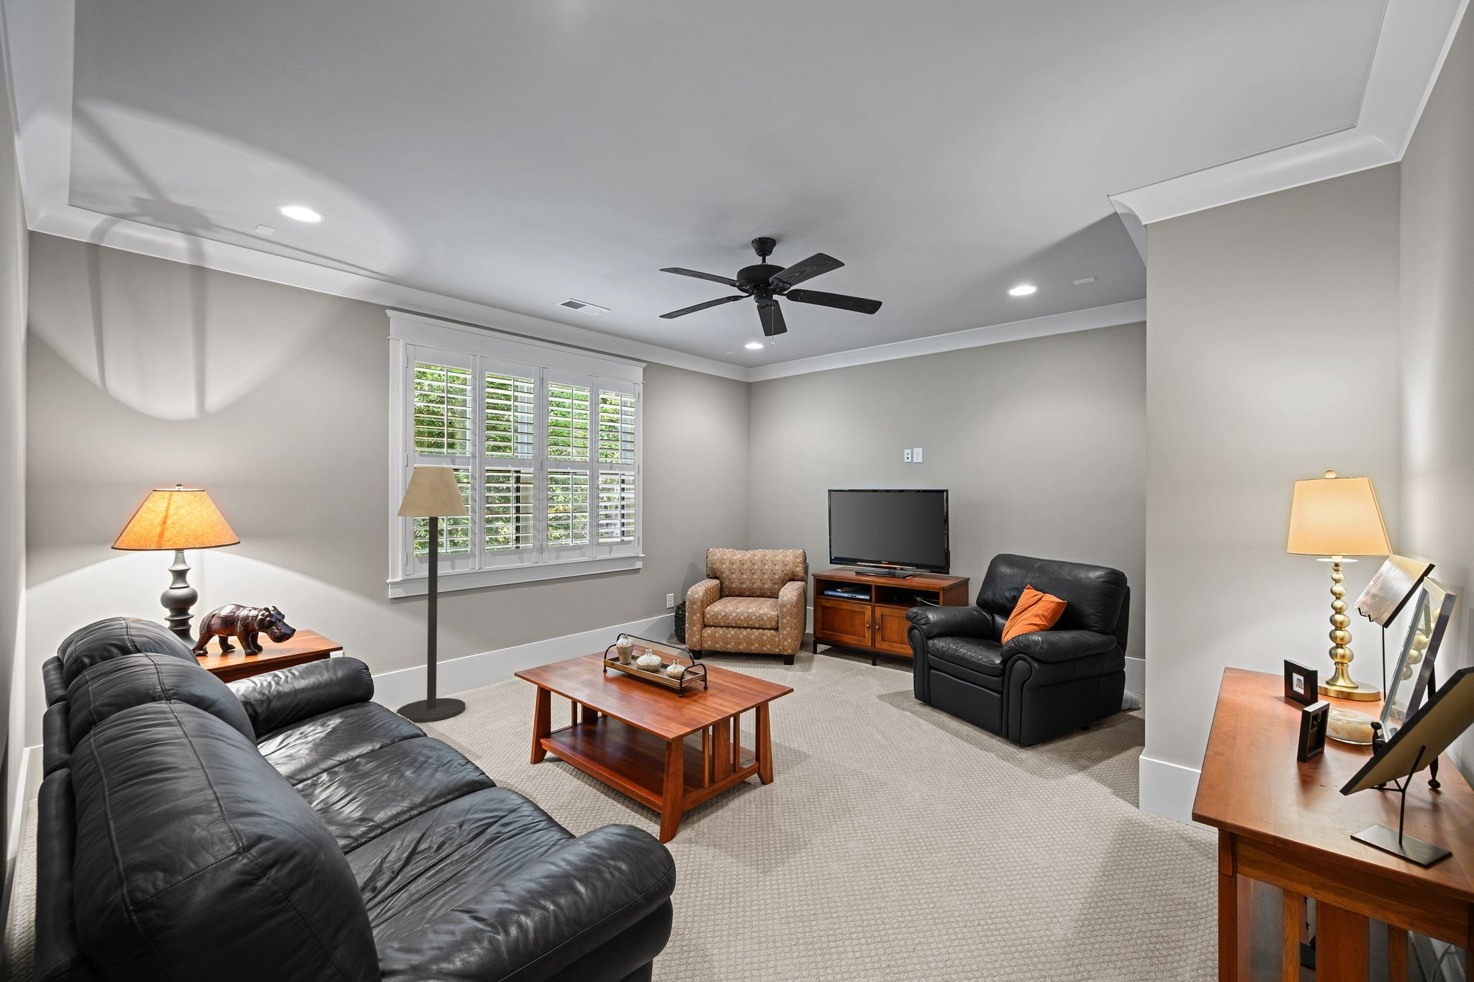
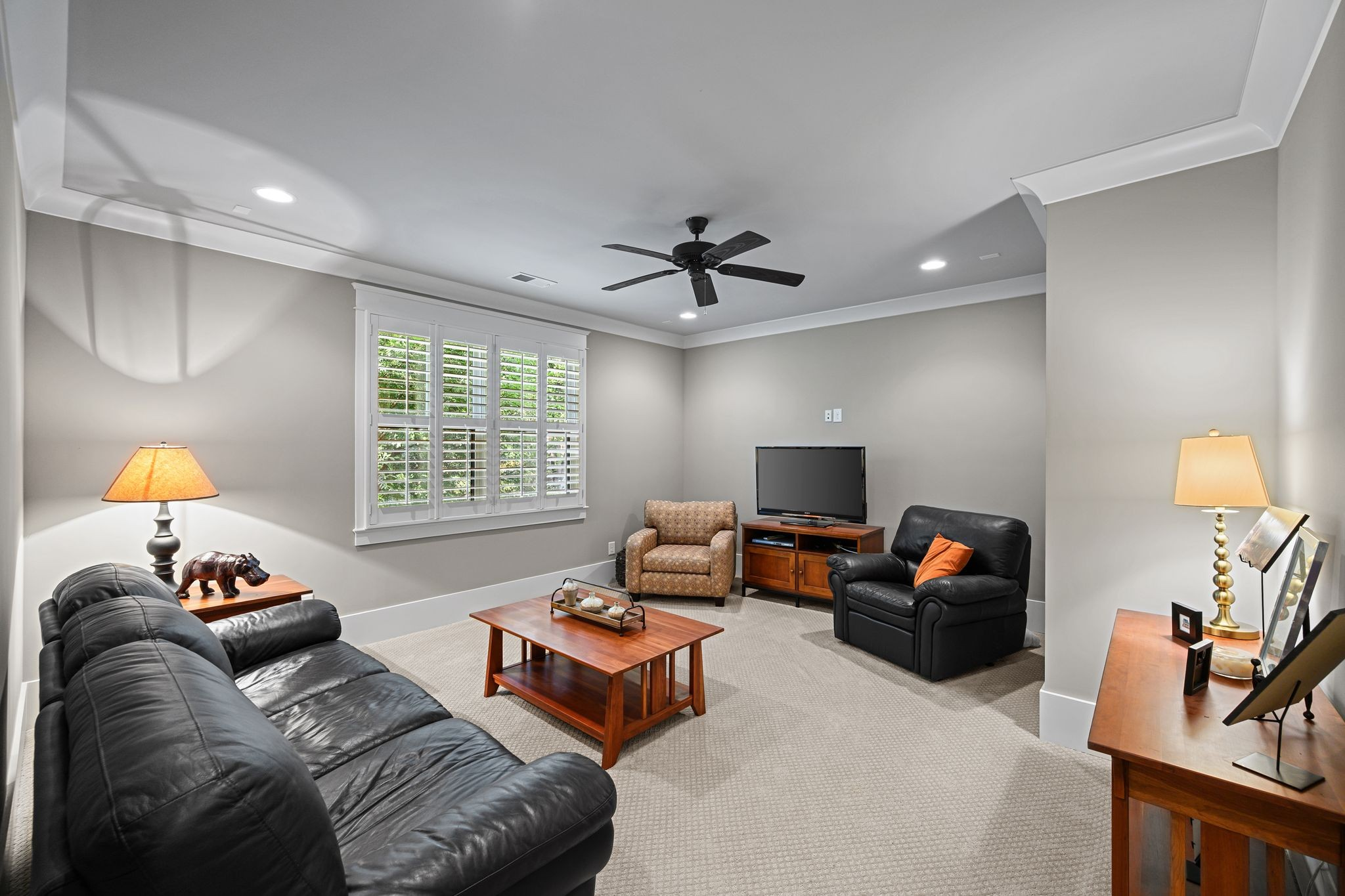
- floor lamp (433, 590)
